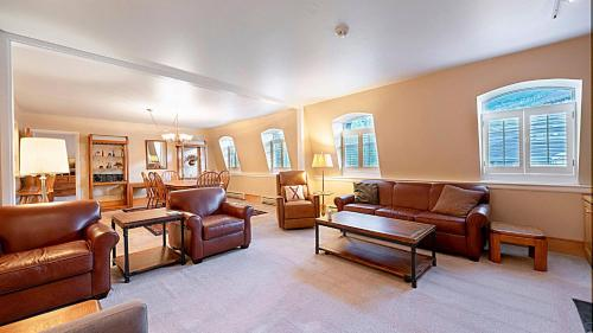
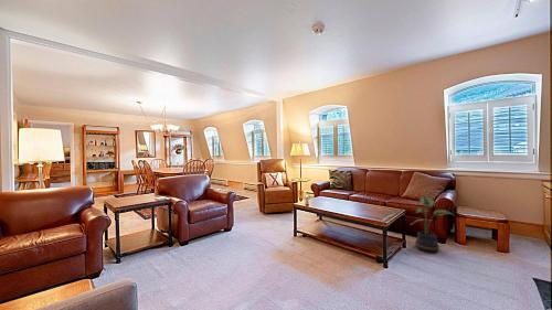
+ potted plant (428, 224)
